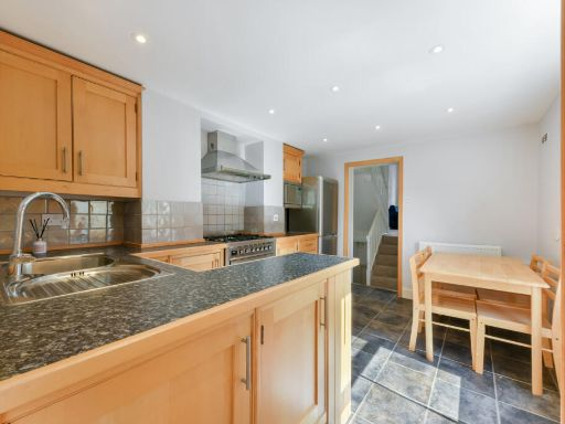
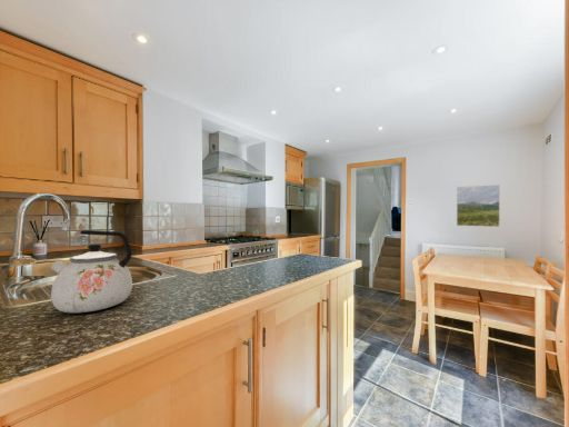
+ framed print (477, 206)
+ kettle (93, 267)
